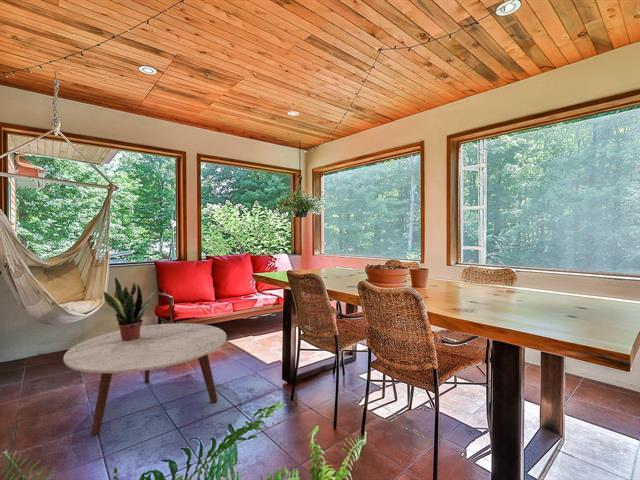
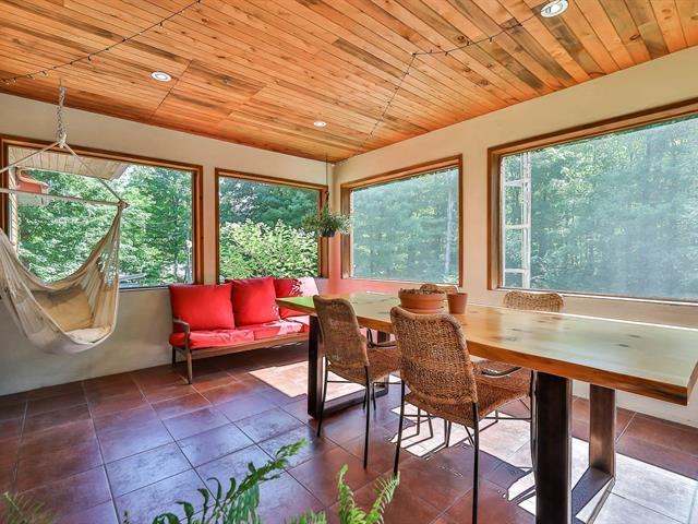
- potted plant (128, 308)
- coffee table (150, 369)
